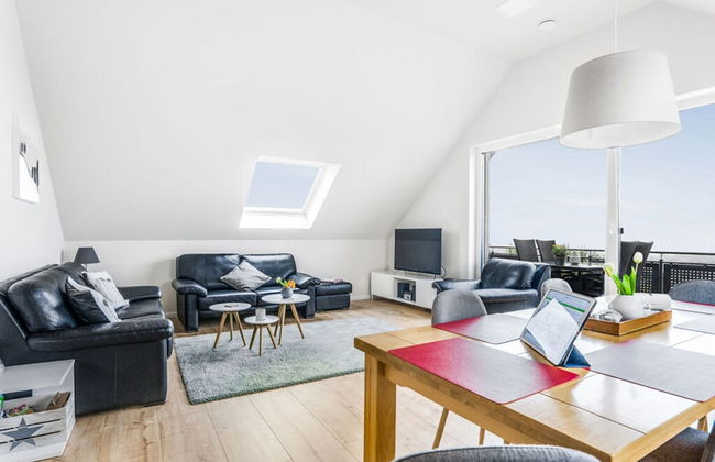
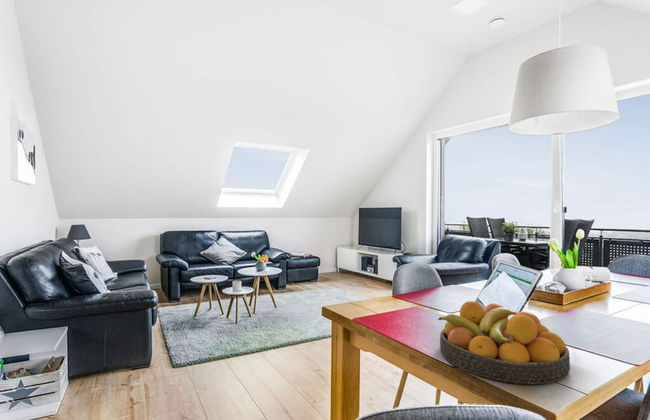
+ fruit bowl (500, 331)
